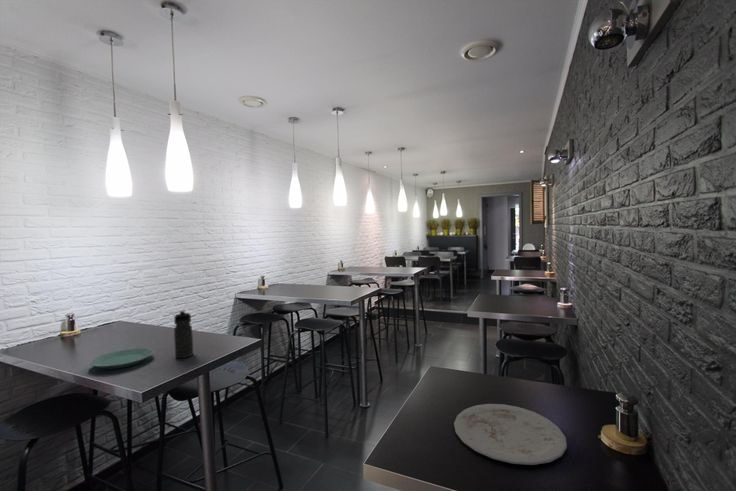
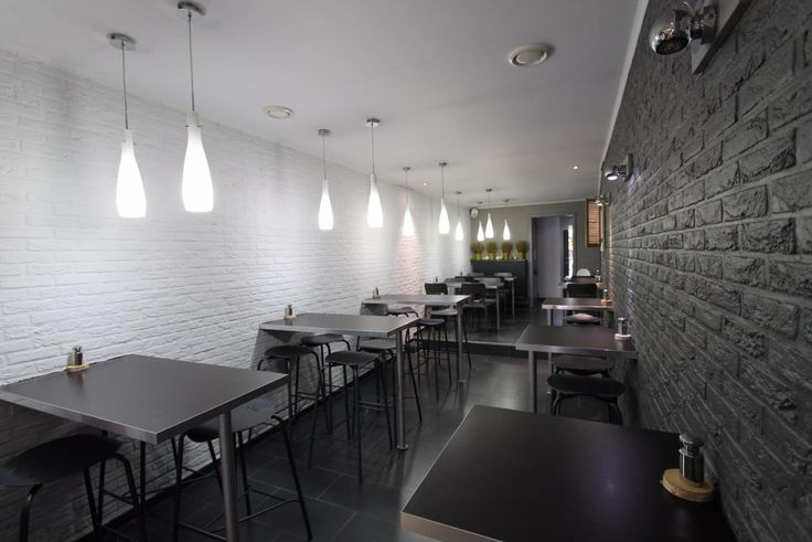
- water bottle (183, 333)
- plate (507, 431)
- plate (123, 359)
